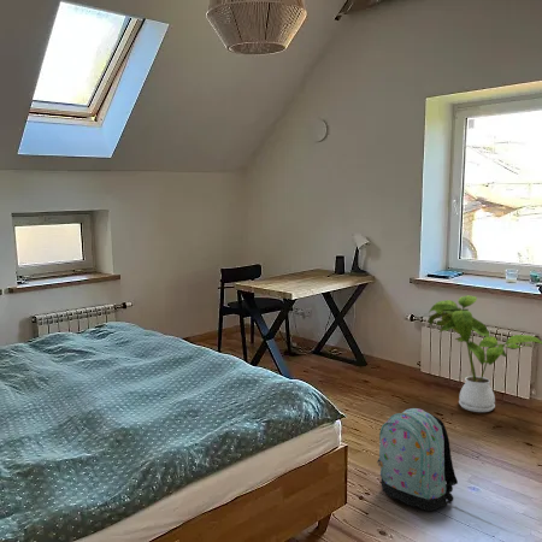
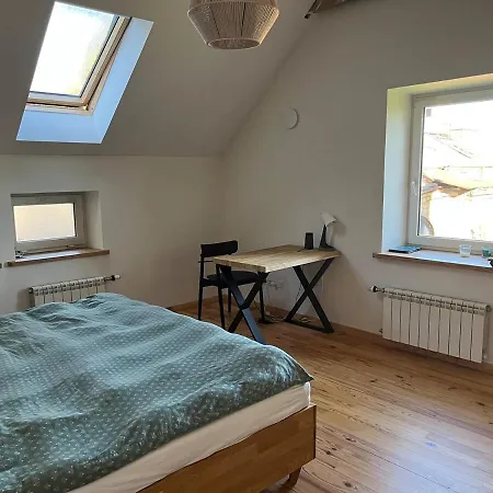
- house plant (475, 354)
- backpack (413, 455)
